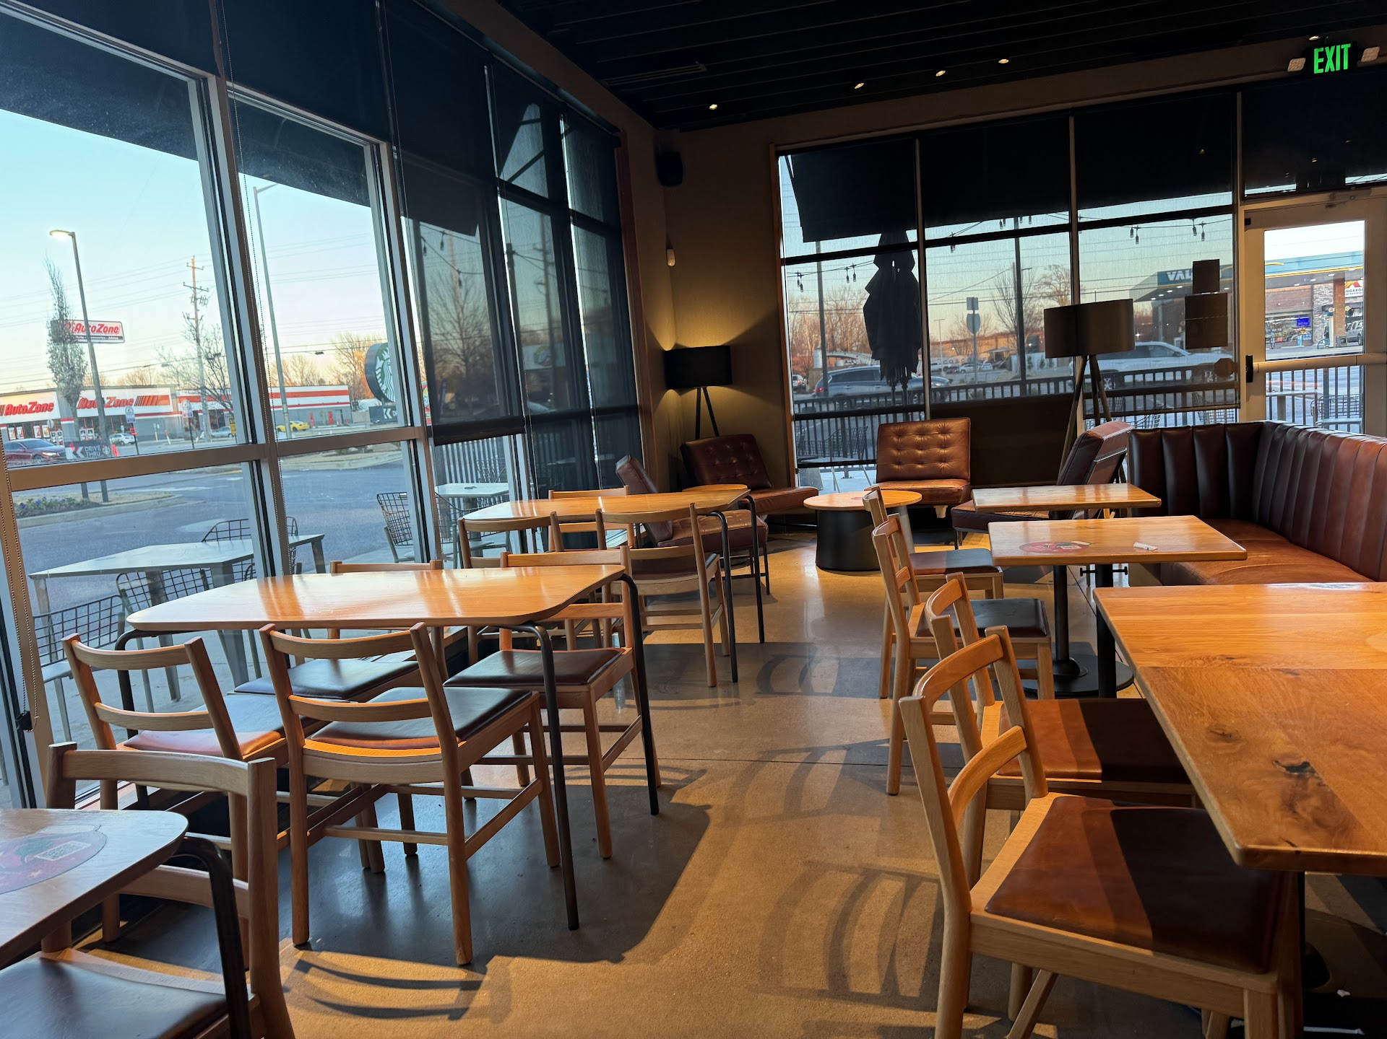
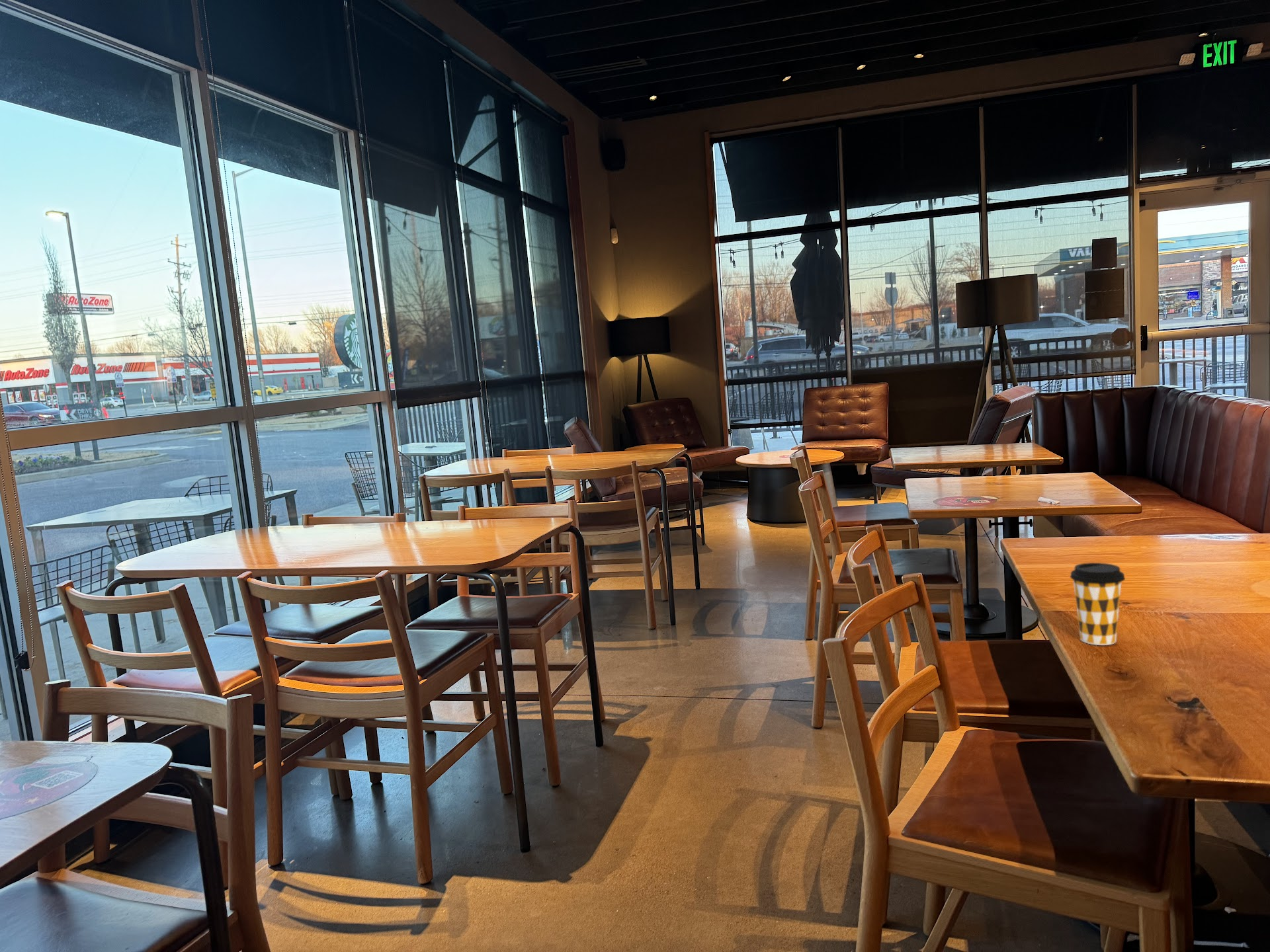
+ coffee cup (1097, 604)
